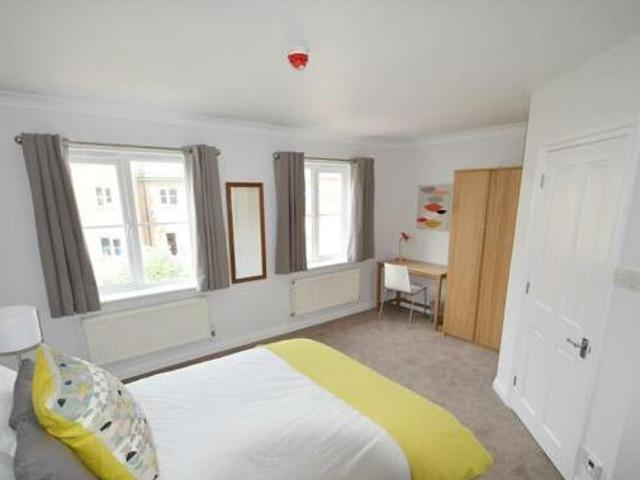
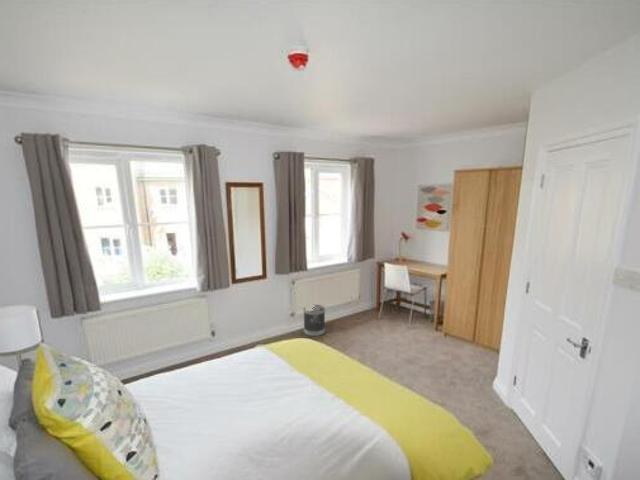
+ wastebasket (314, 320)
